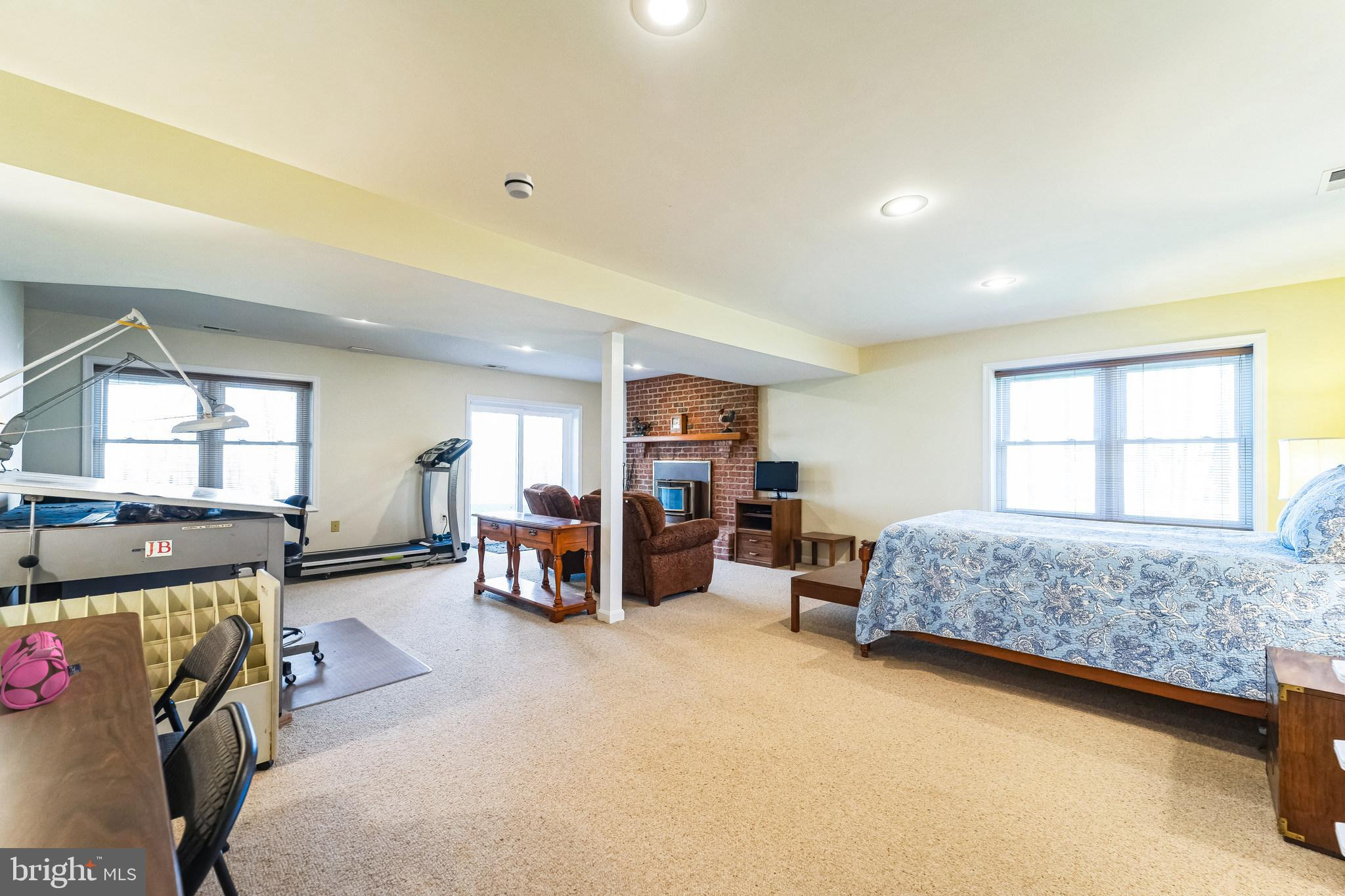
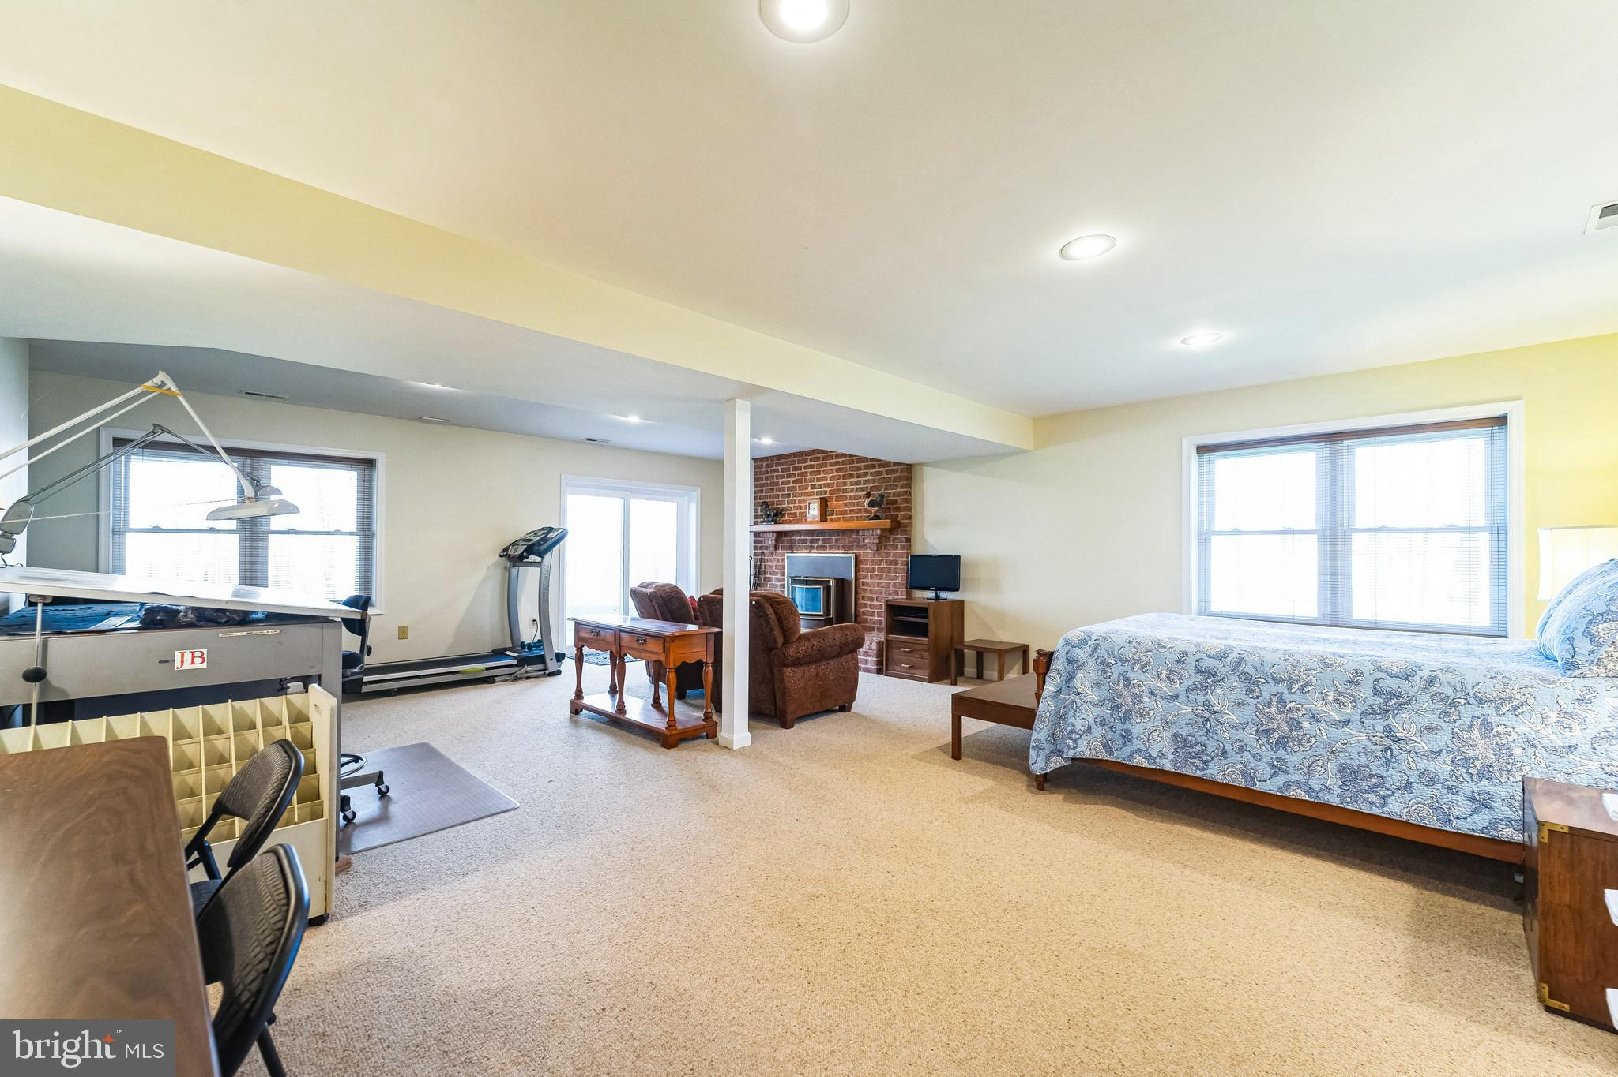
- pencil case (37, 665)
- smoke detector (519, 186)
